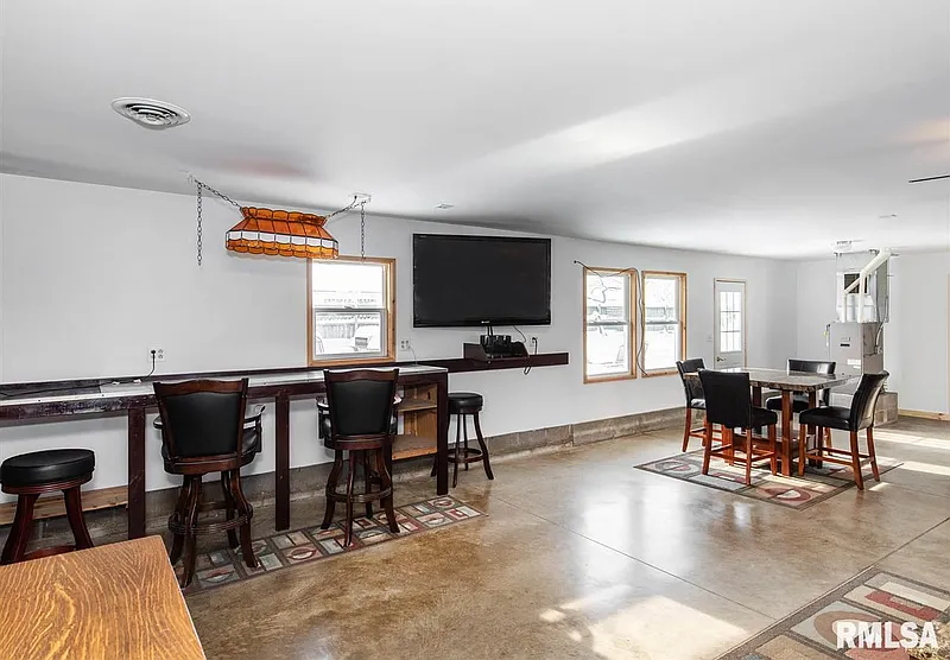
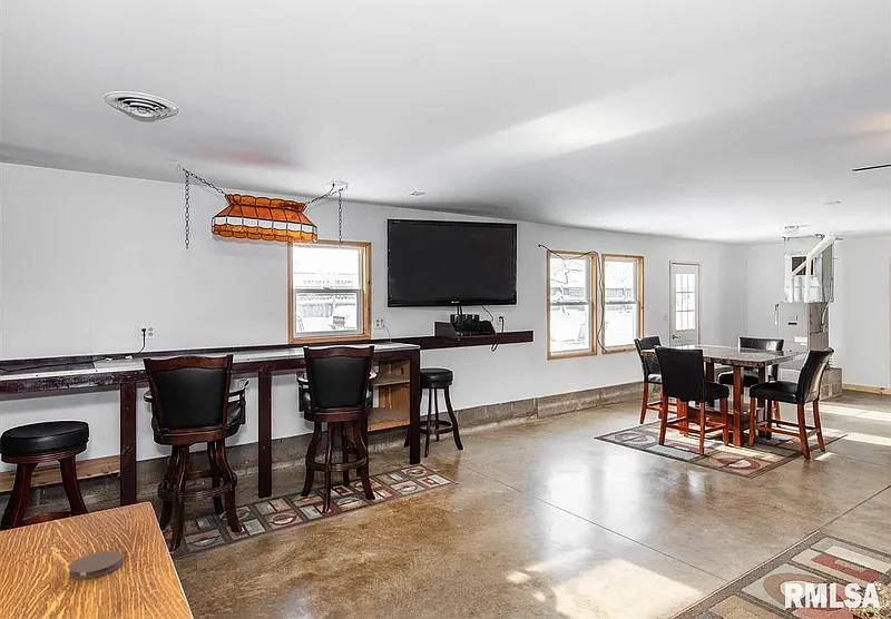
+ coaster (96, 563)
